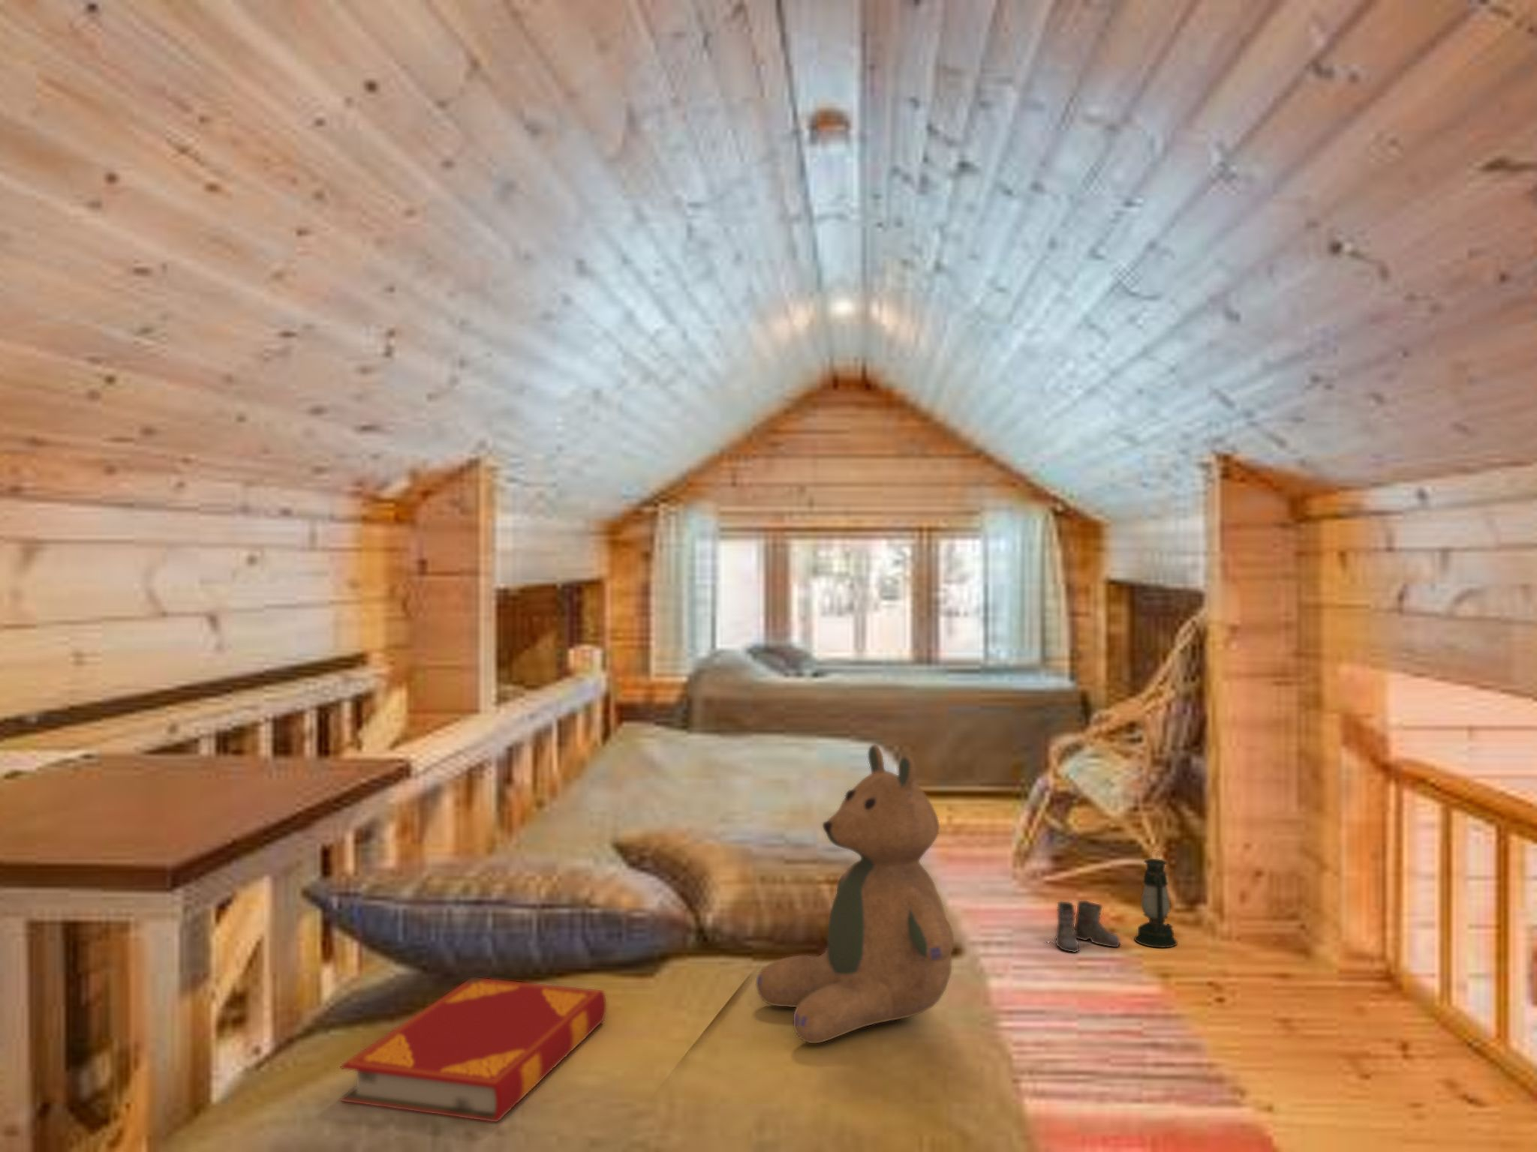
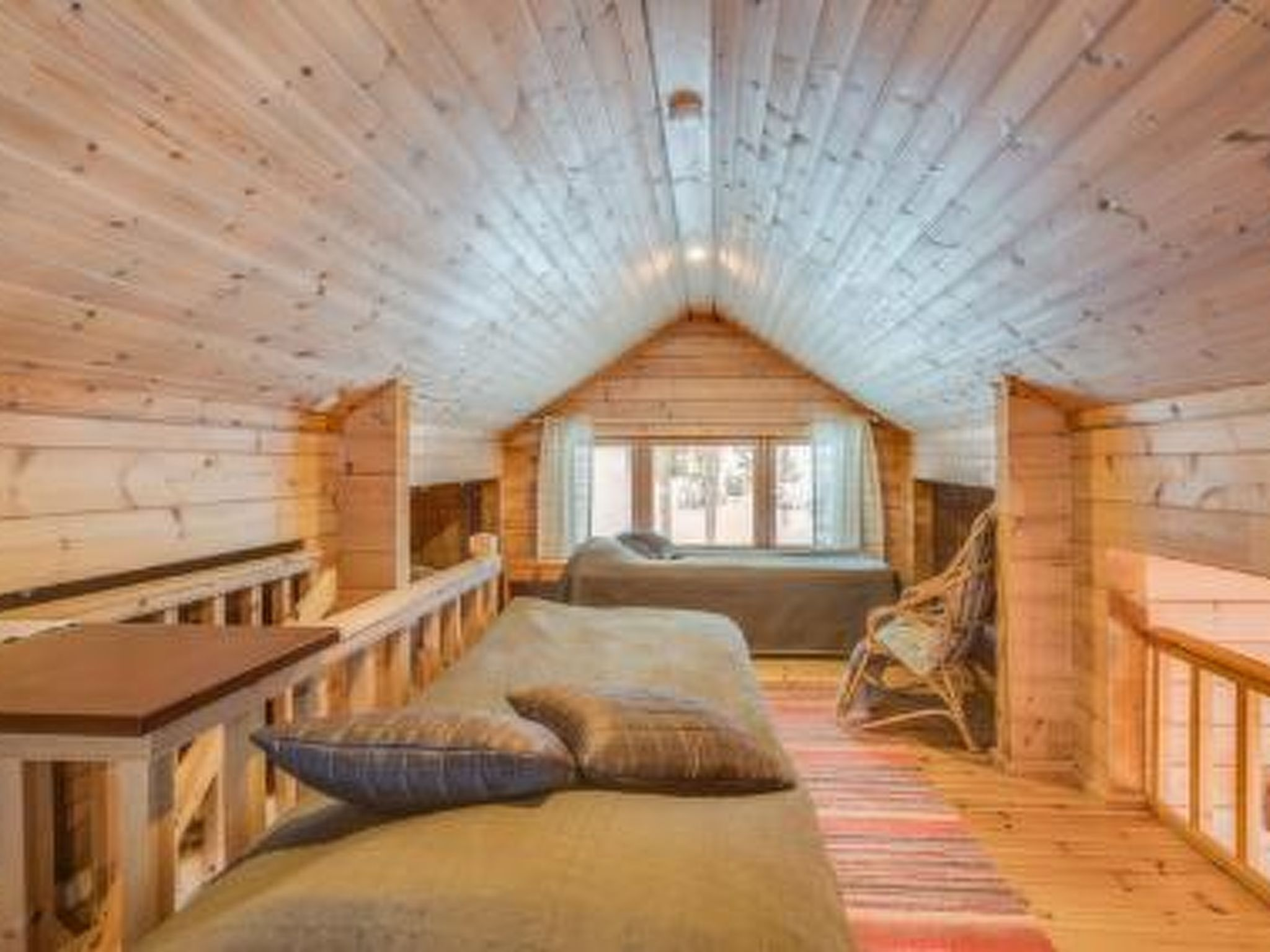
- boots (1081, 925)
- lantern (1155, 895)
- hardback book (484, 1041)
- teddy bear (854, 883)
